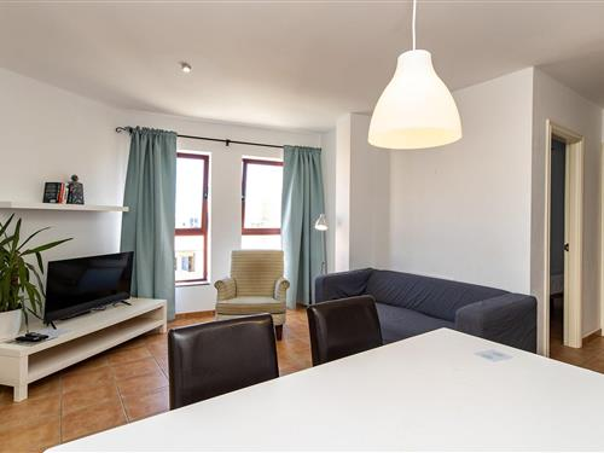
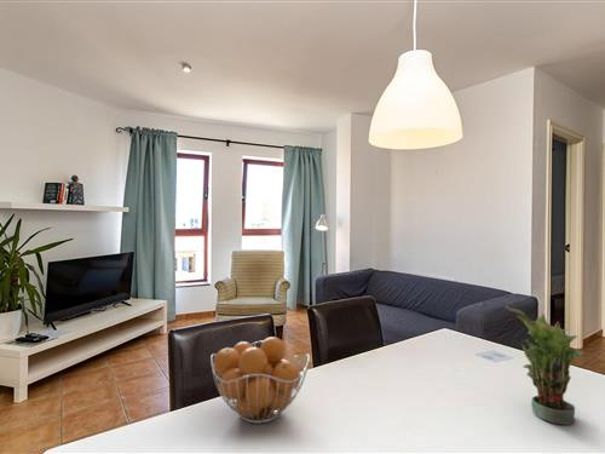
+ potted plant (541, 360)
+ fruit basket (260, 377)
